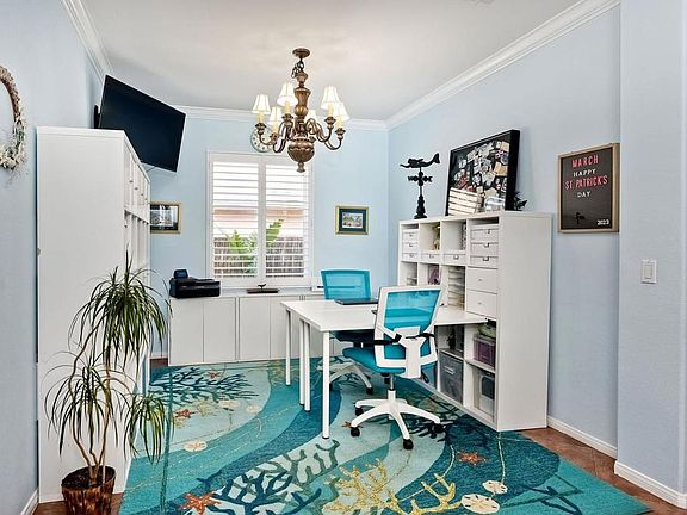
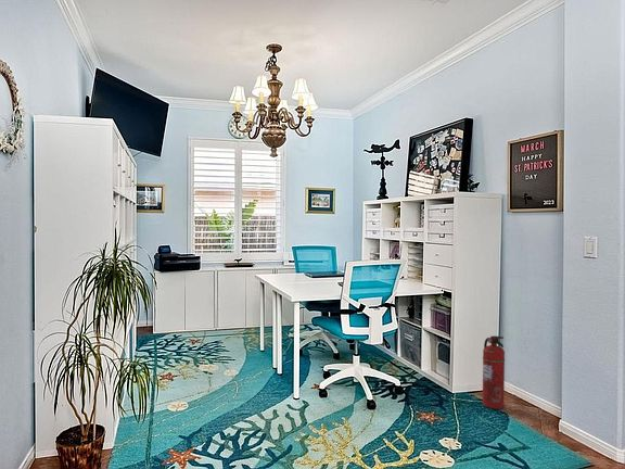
+ fire extinguisher (493, 369)
